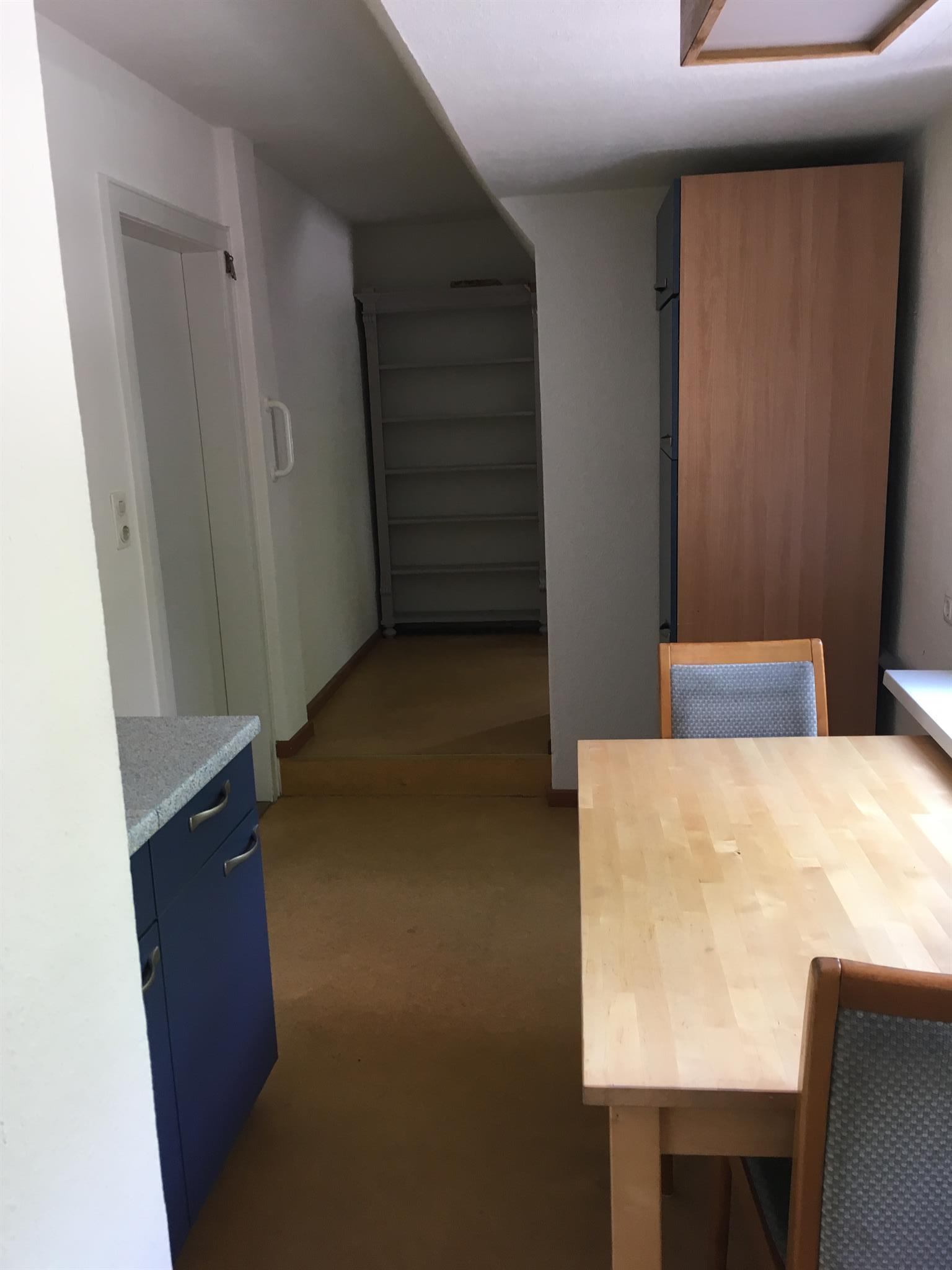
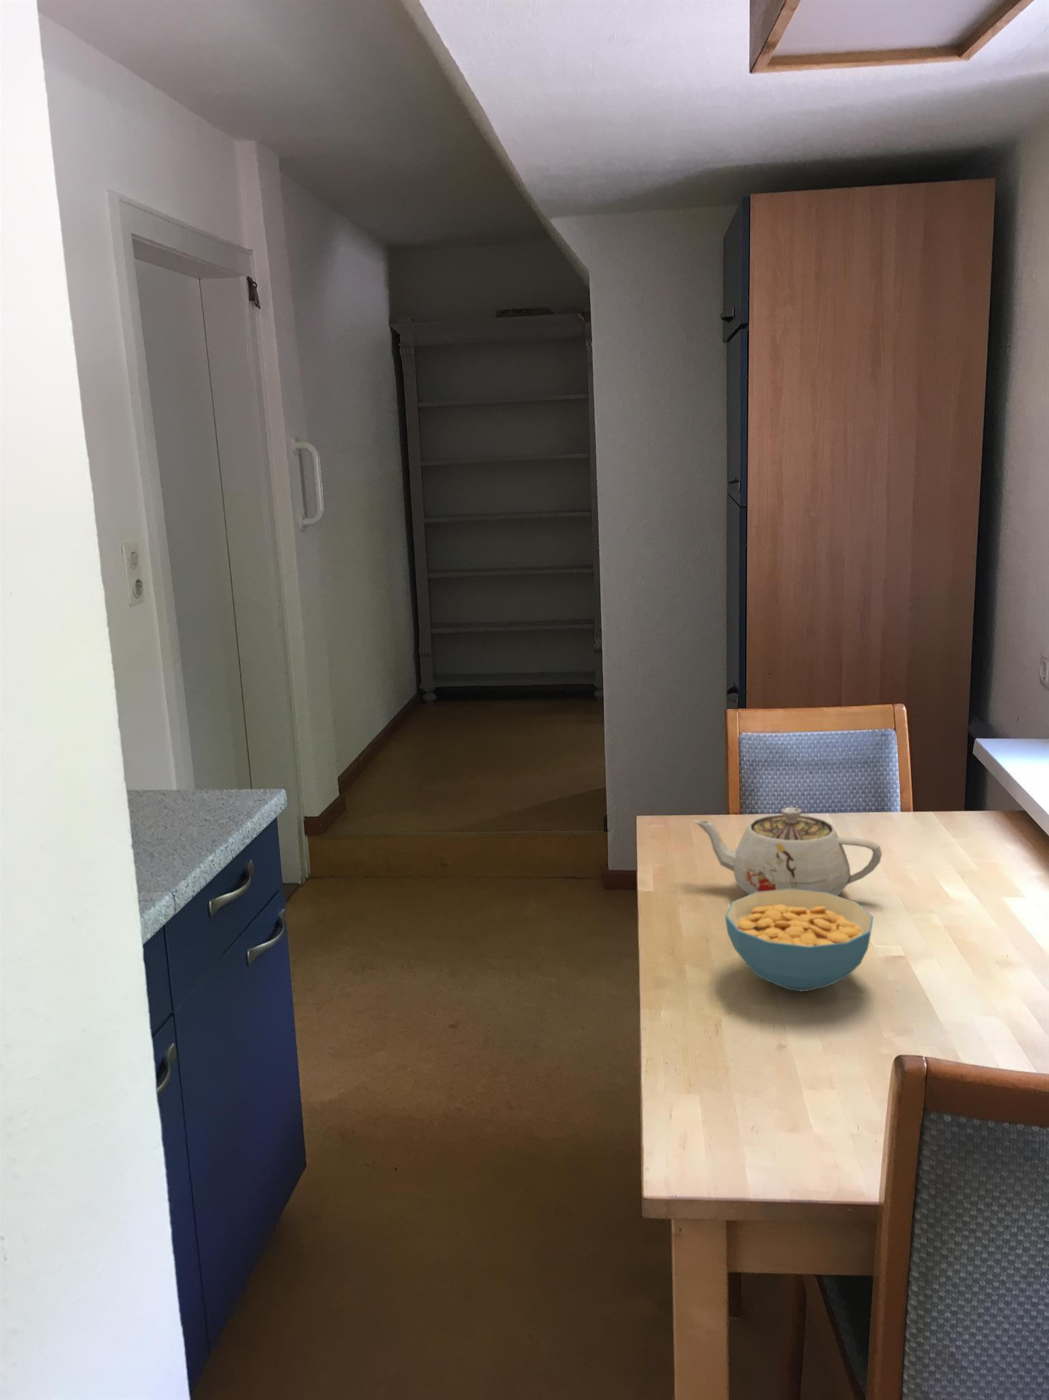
+ teapot (785, 852)
+ cereal bowl (799, 949)
